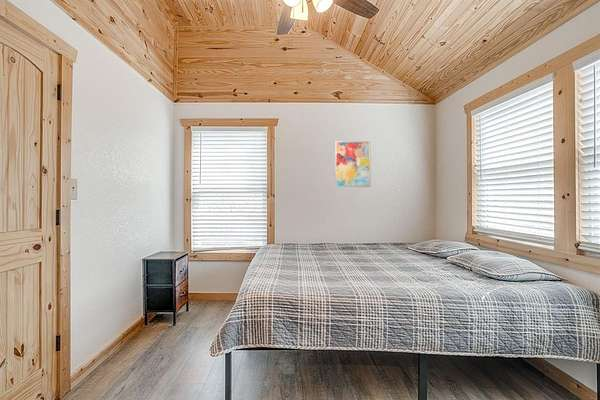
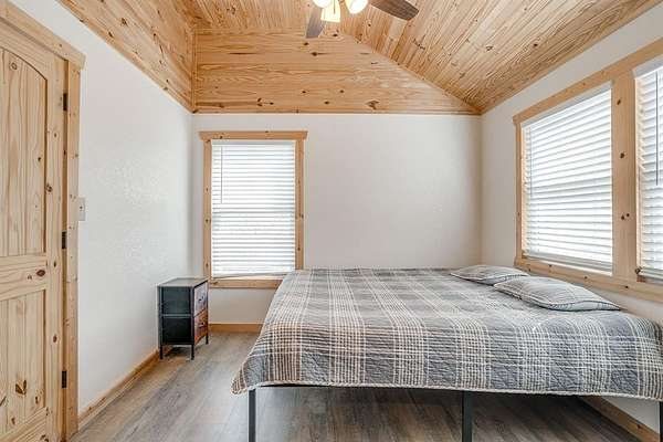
- wall art (352, 164)
